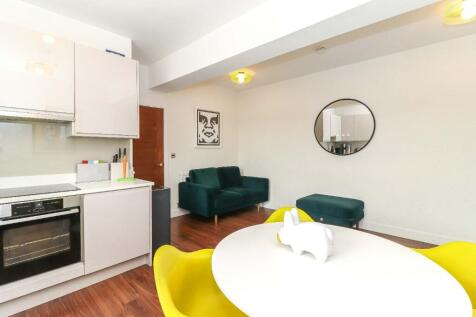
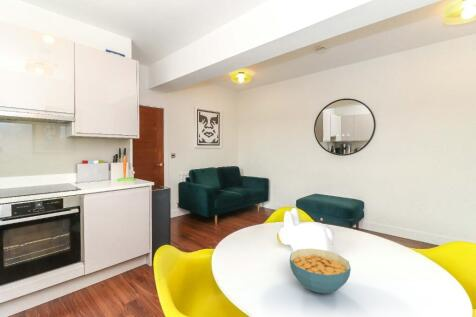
+ cereal bowl (318, 274)
